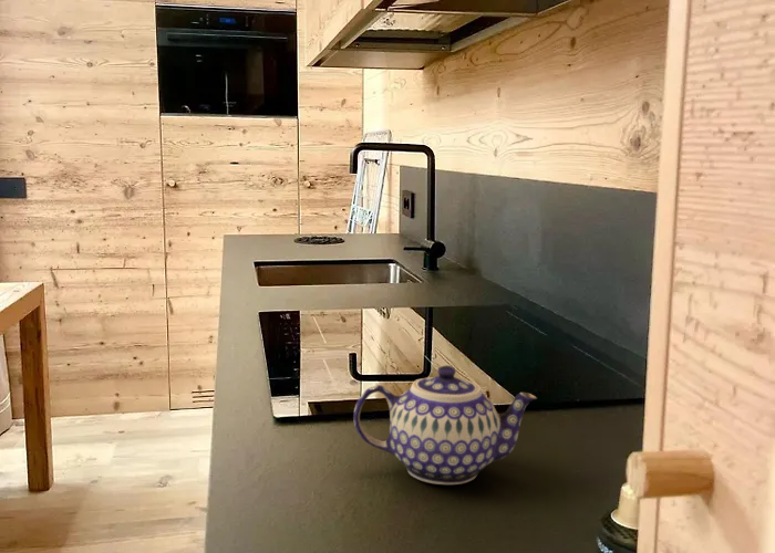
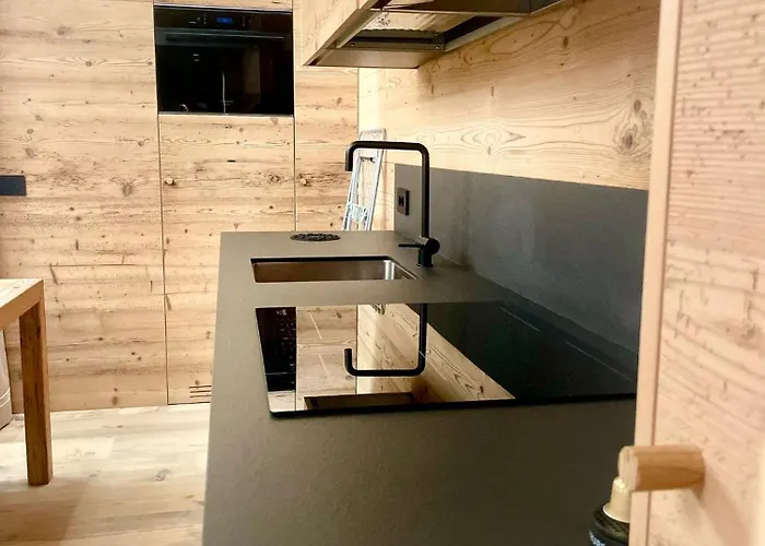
- teapot (444, 419)
